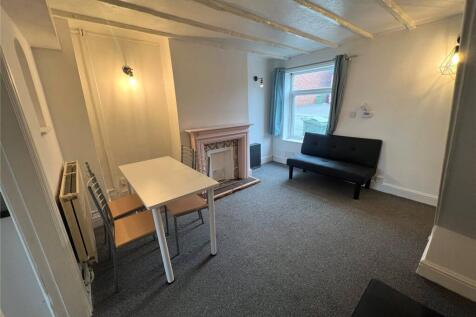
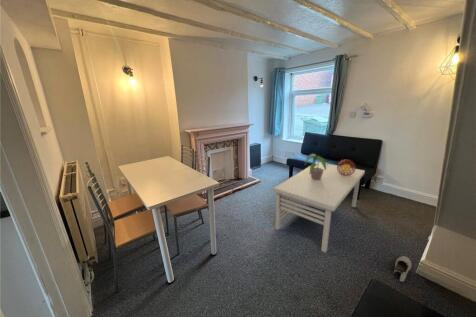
+ shoe (403, 264)
+ potted plant (317, 166)
+ decorative sphere (346, 167)
+ coffee table (321, 197)
